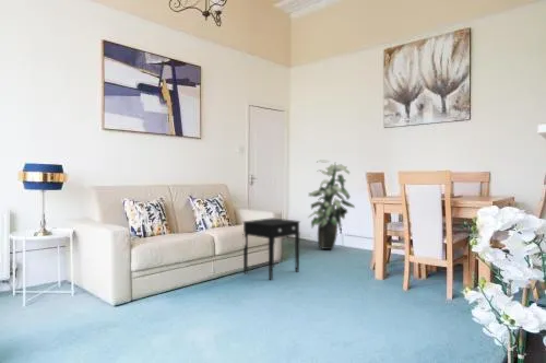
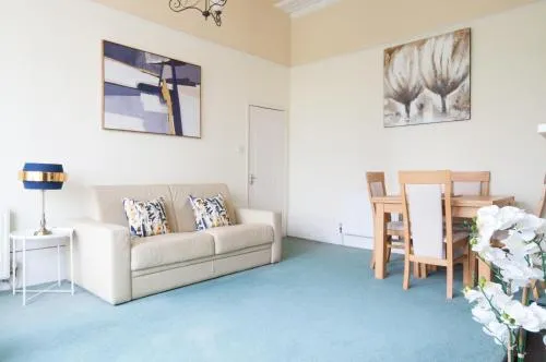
- side table (272, 246)
- indoor plant (328, 203)
